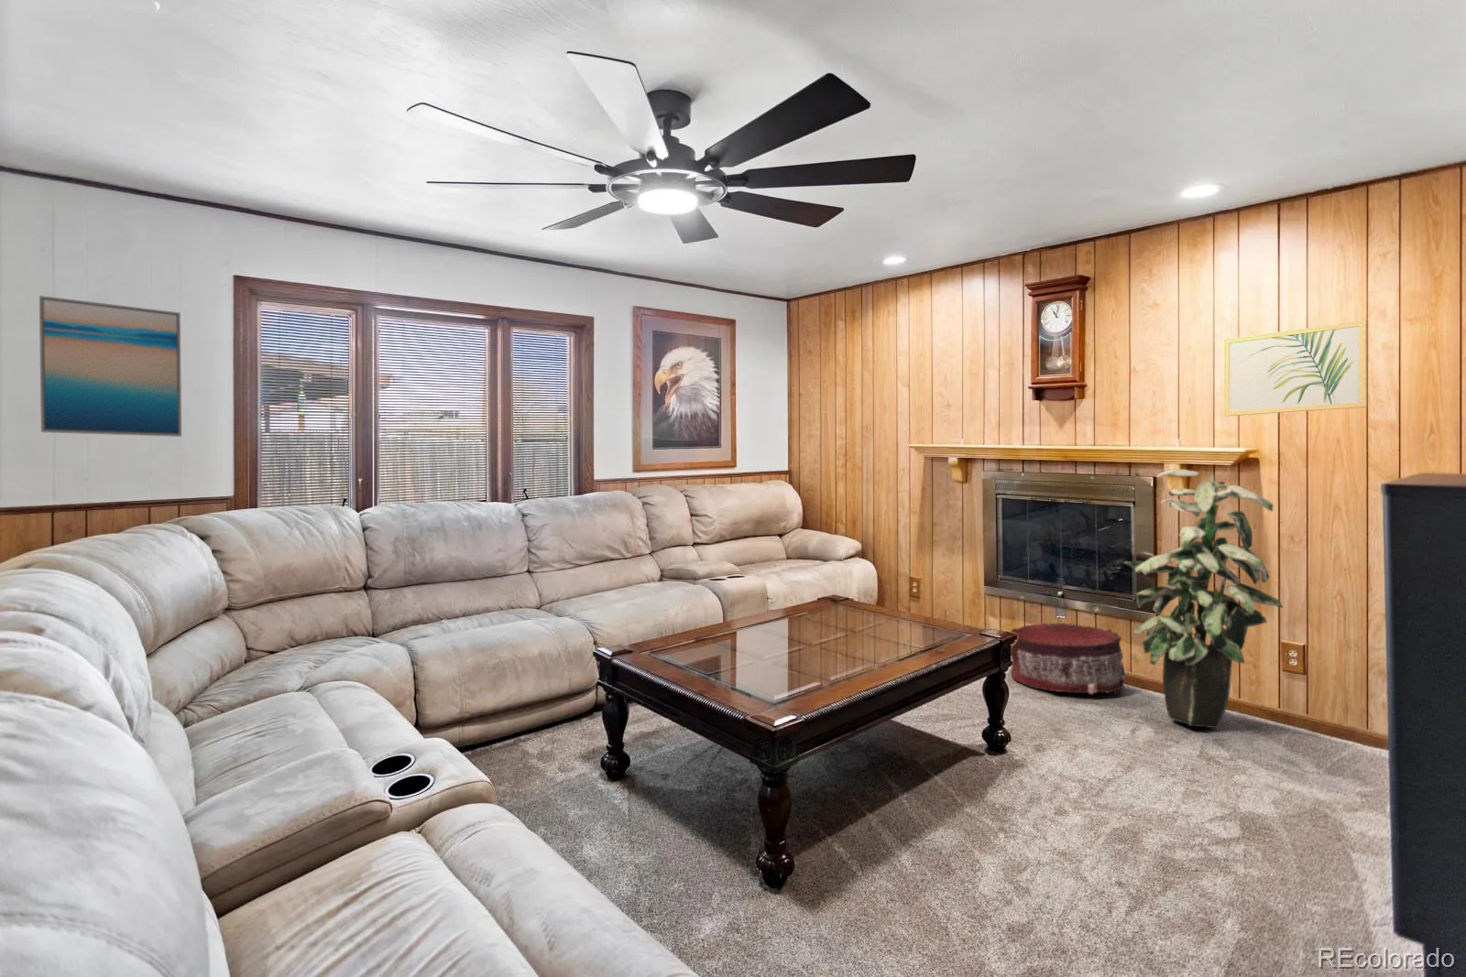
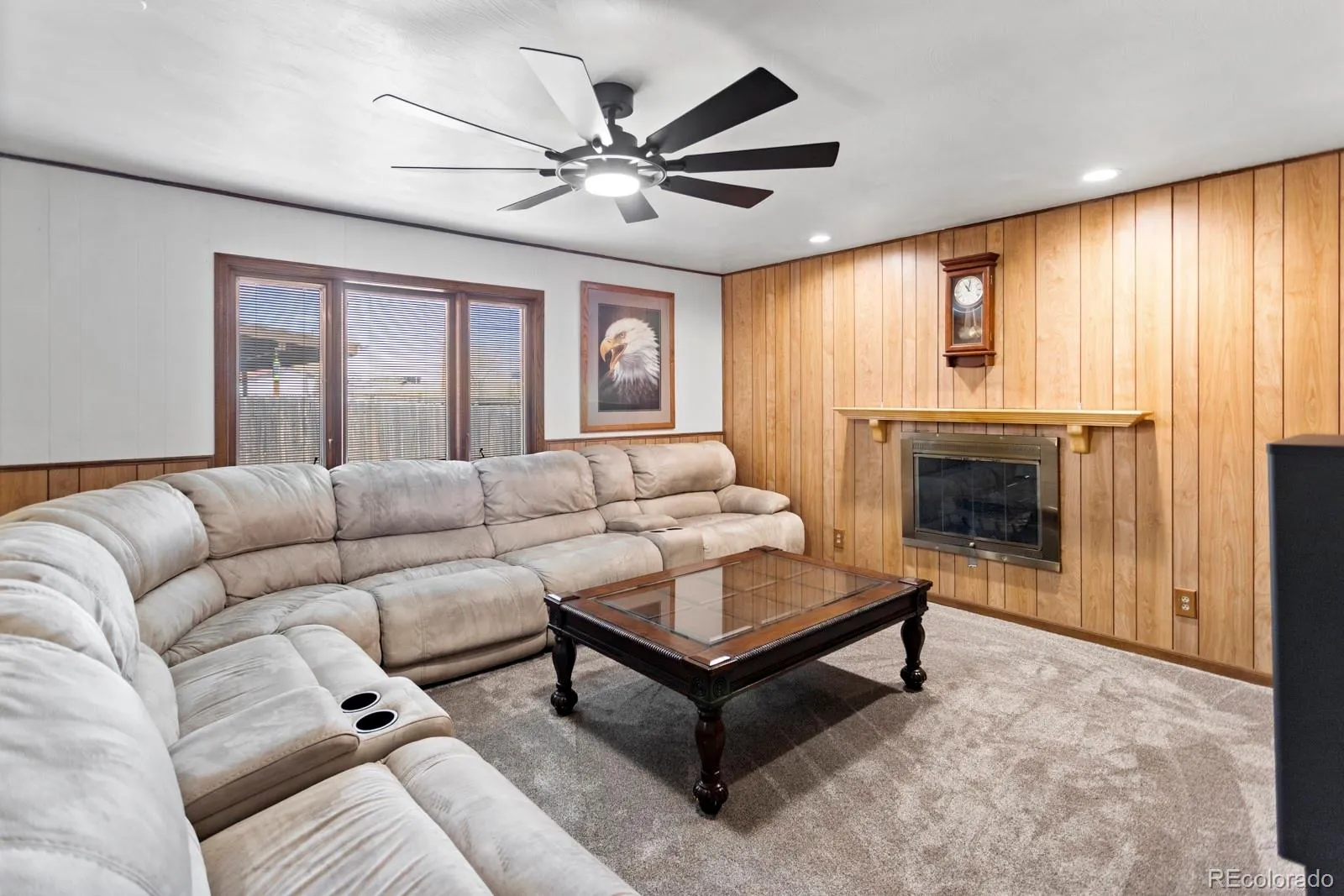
- indoor plant (1194, 595)
- wall art (1291, 371)
- wall art (113, 369)
- pouf (1066, 654)
